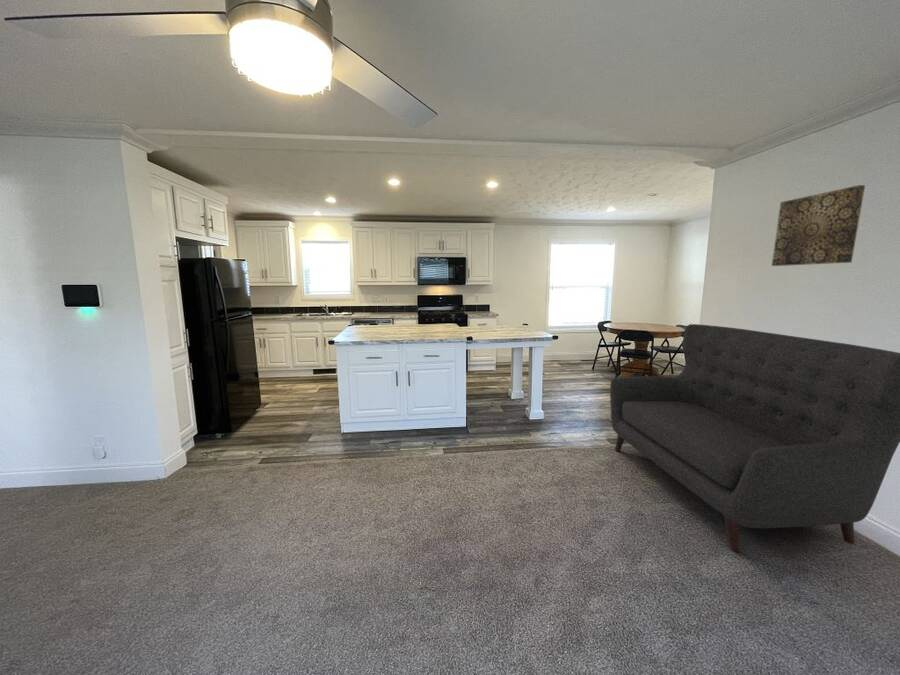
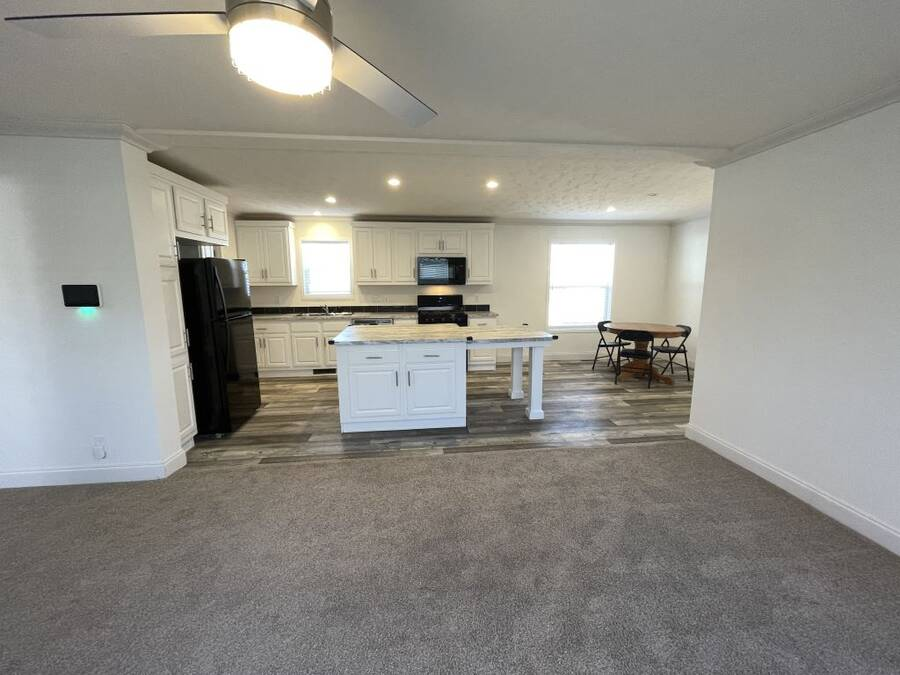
- sofa (725, 413)
- wall art (813, 230)
